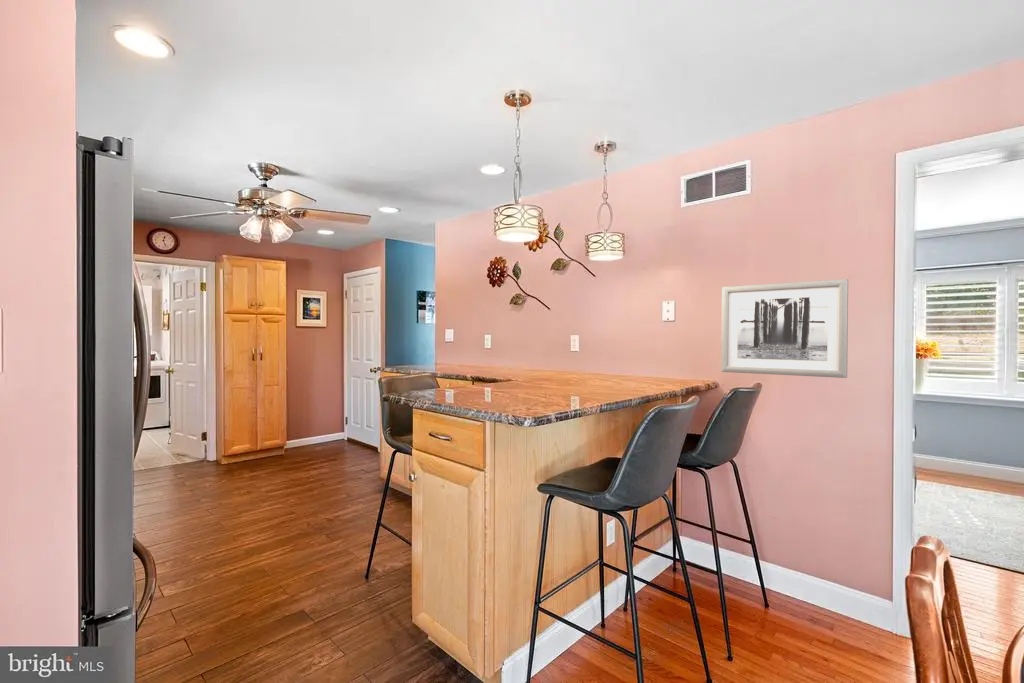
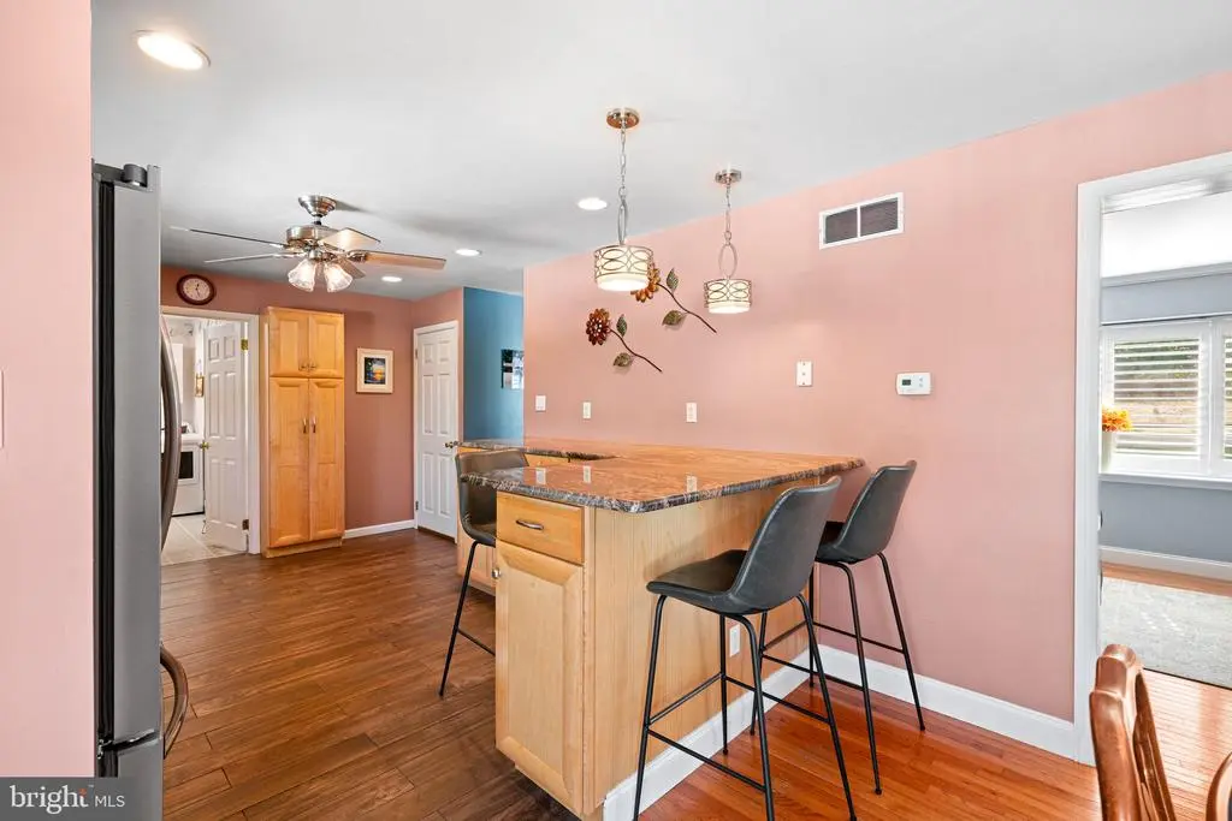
- wall art (780, 329)
